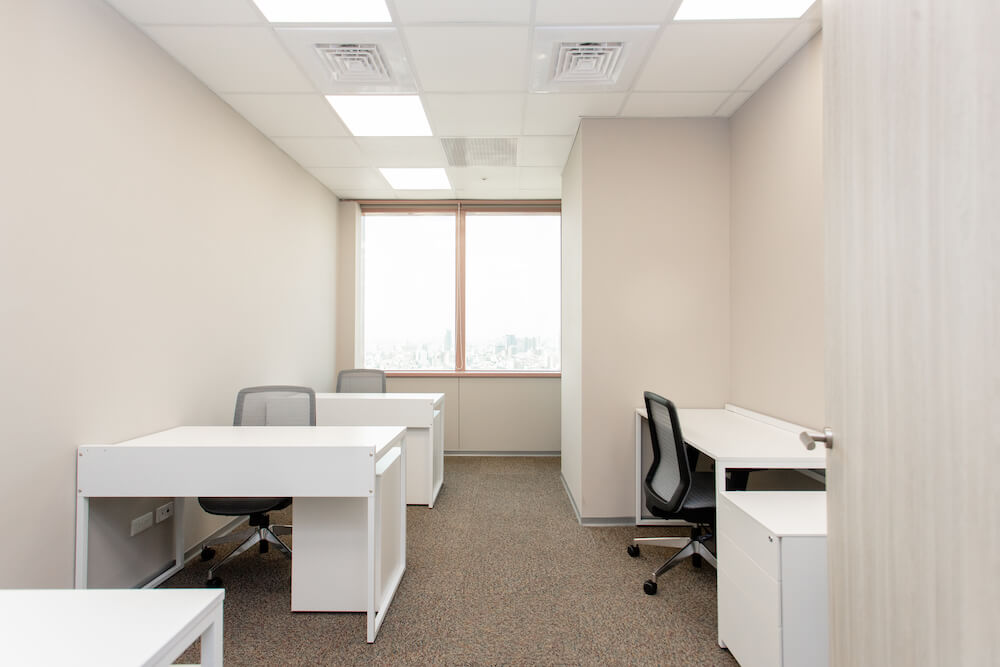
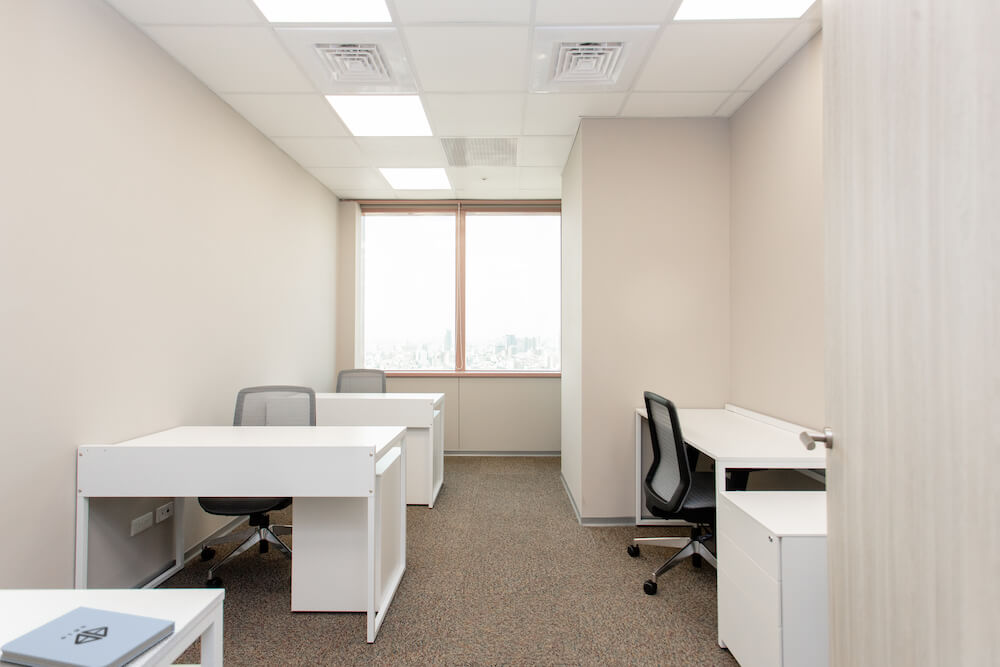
+ notepad (89, 639)
